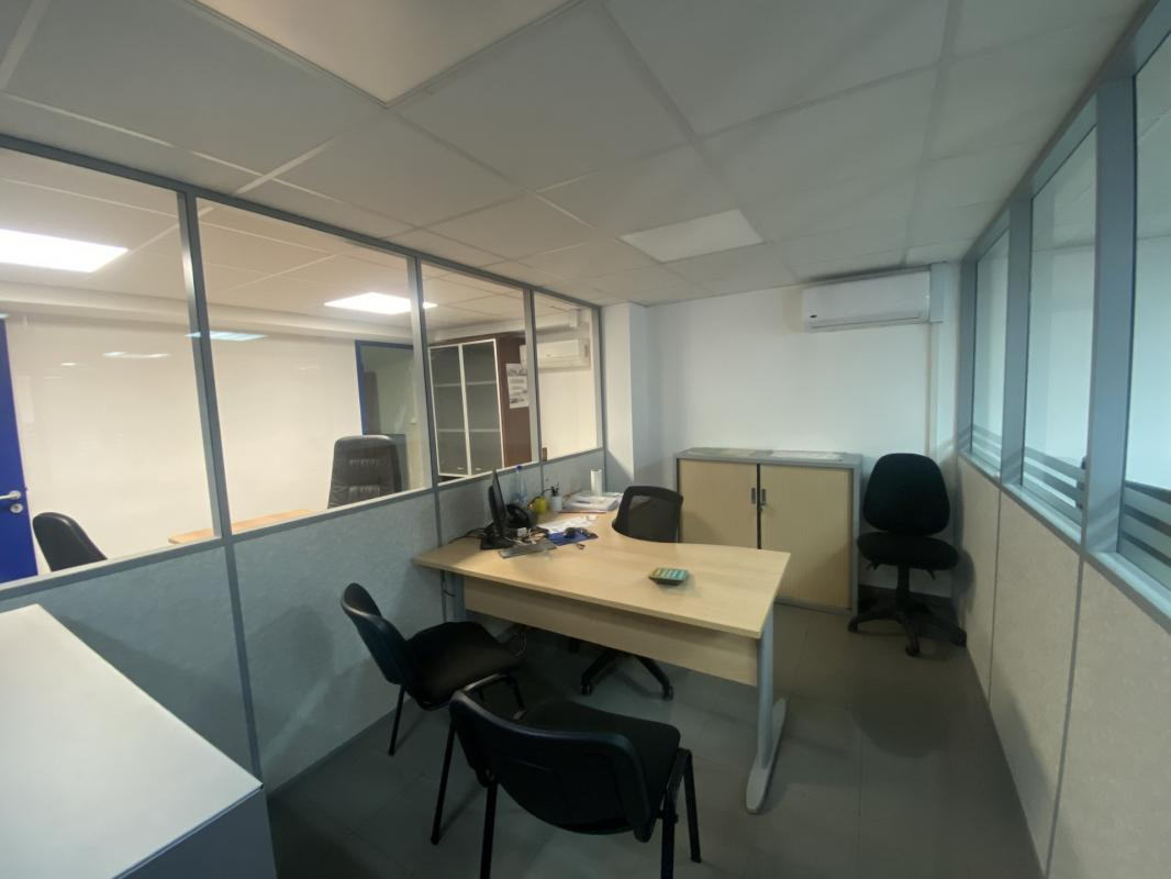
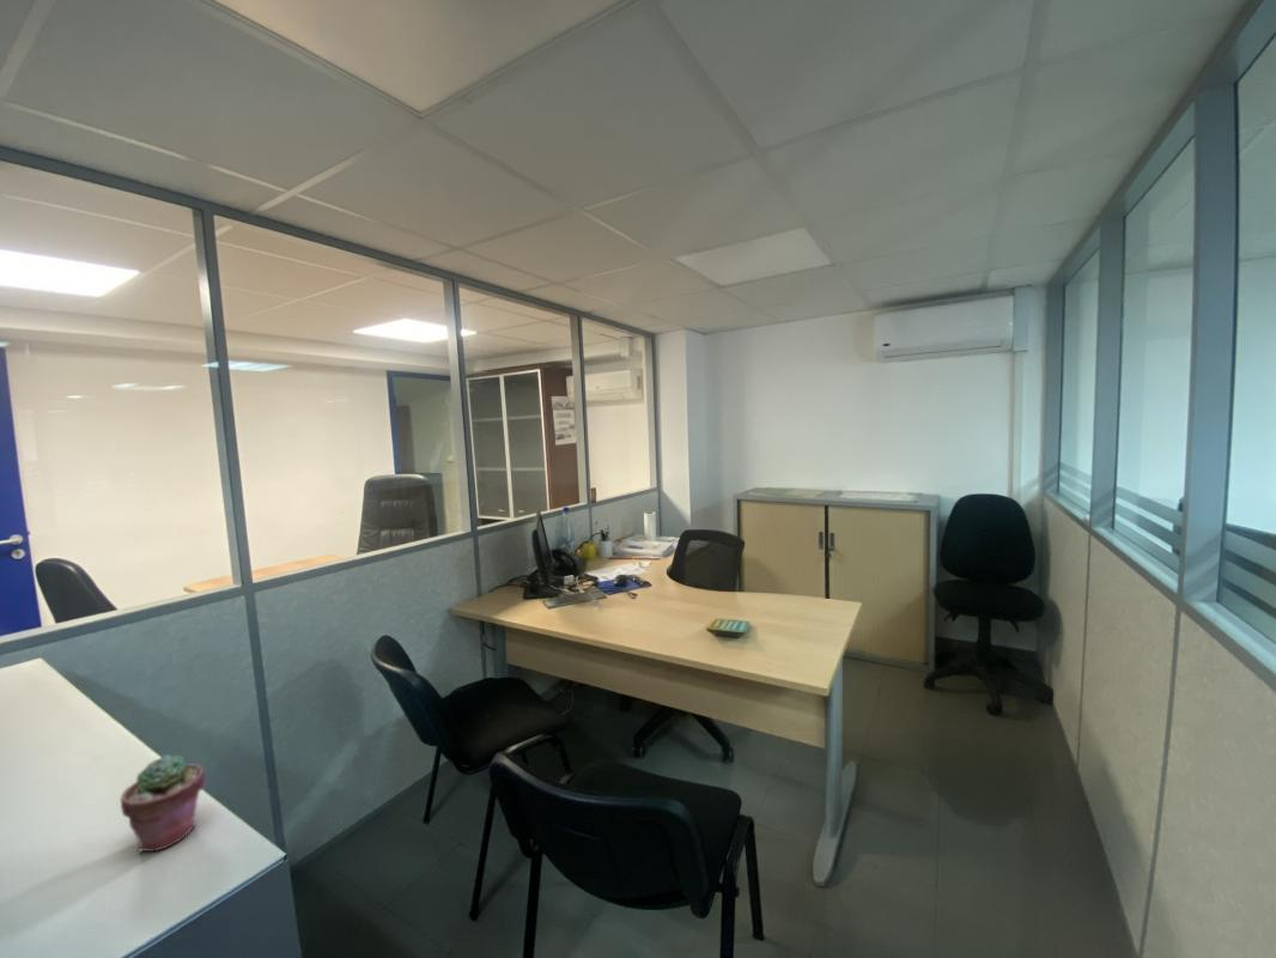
+ potted succulent (164, 798)
